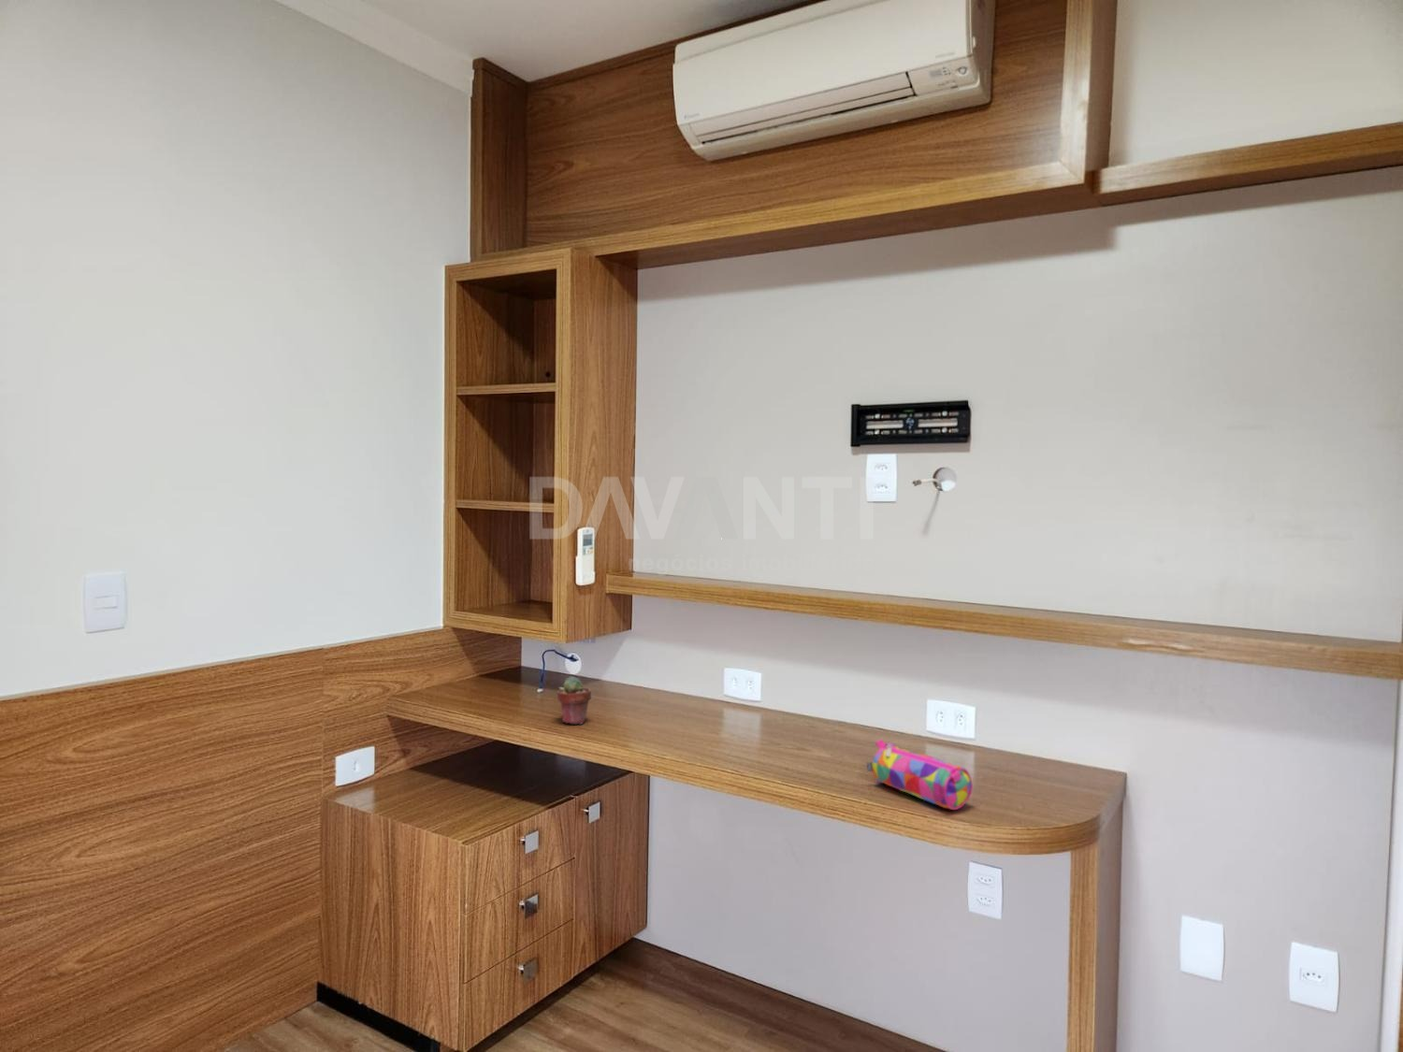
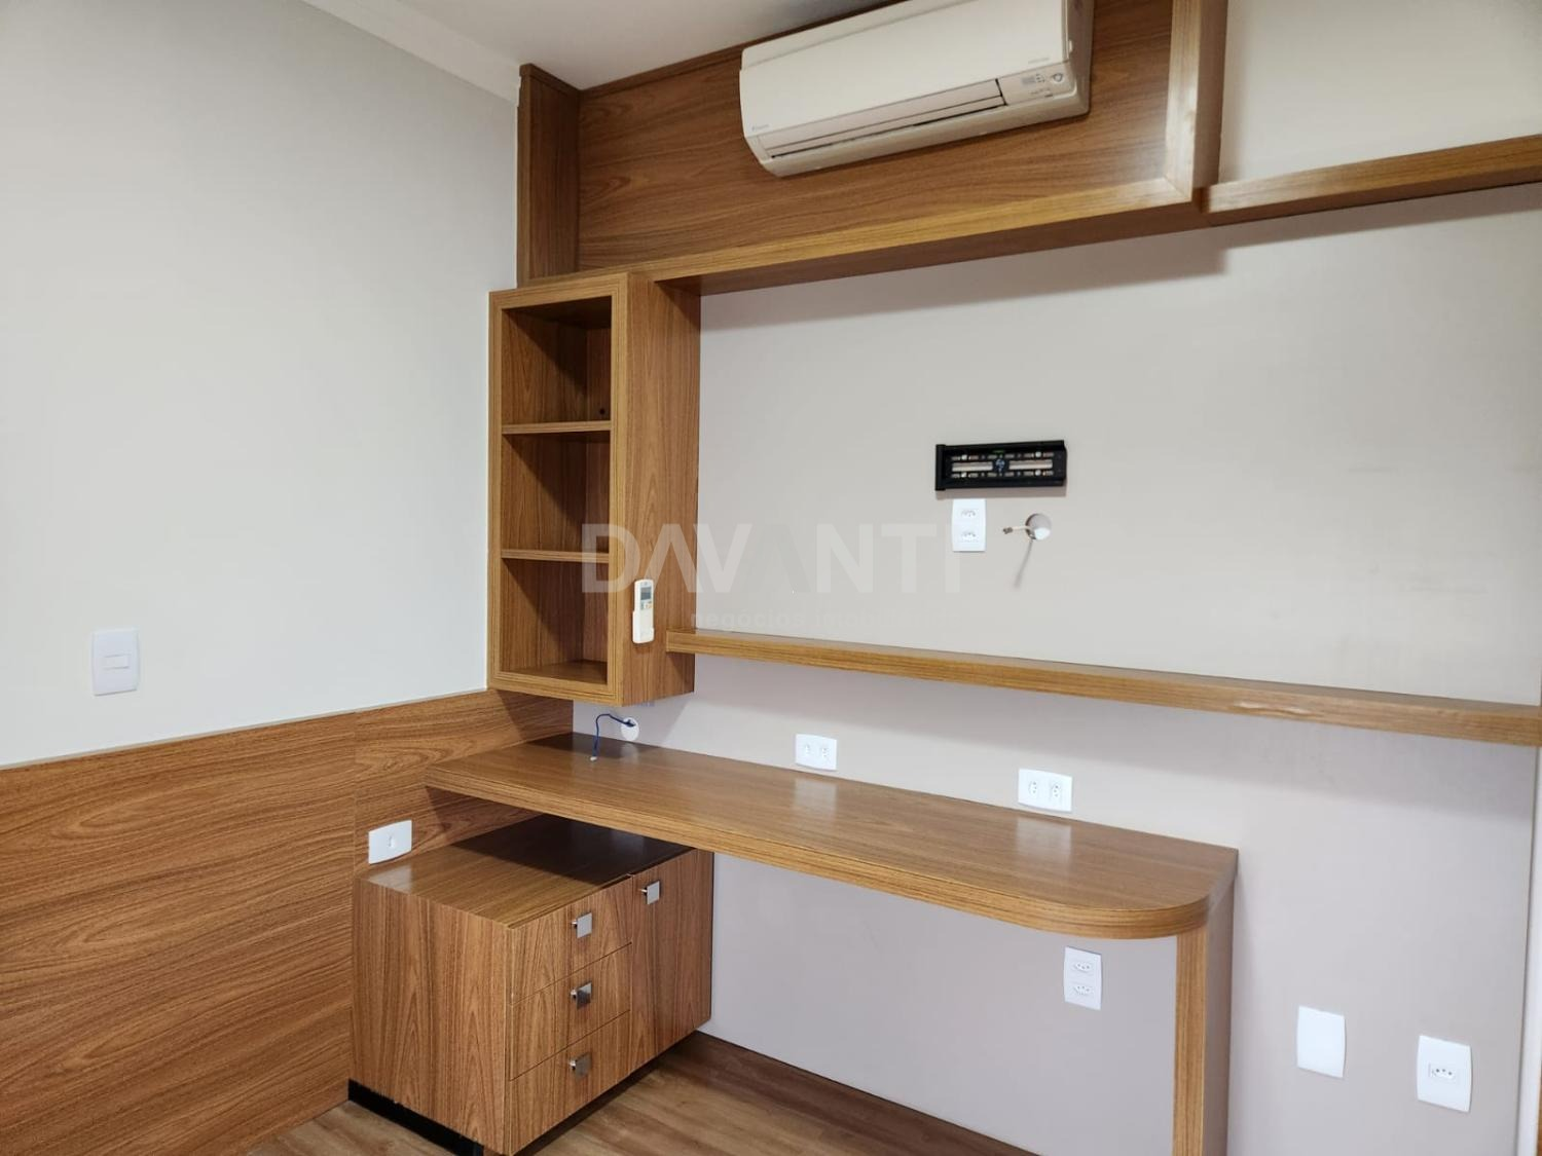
- potted succulent (573, 698)
- pencil case (918, 774)
